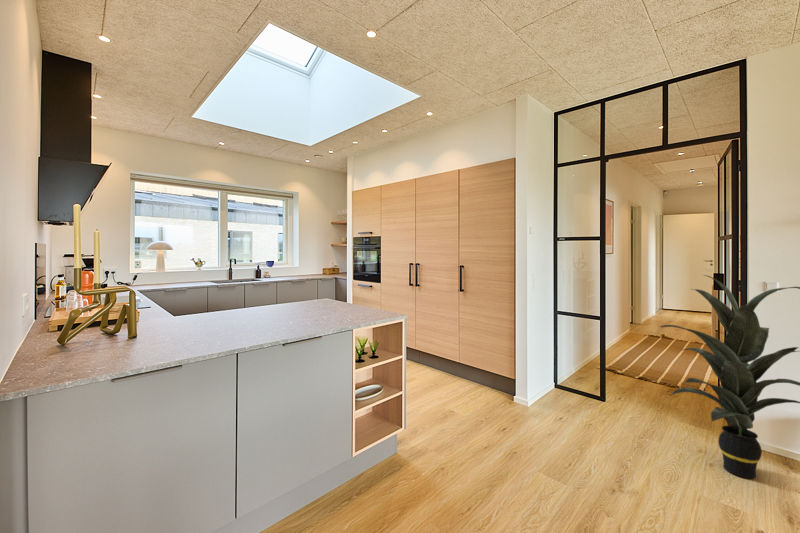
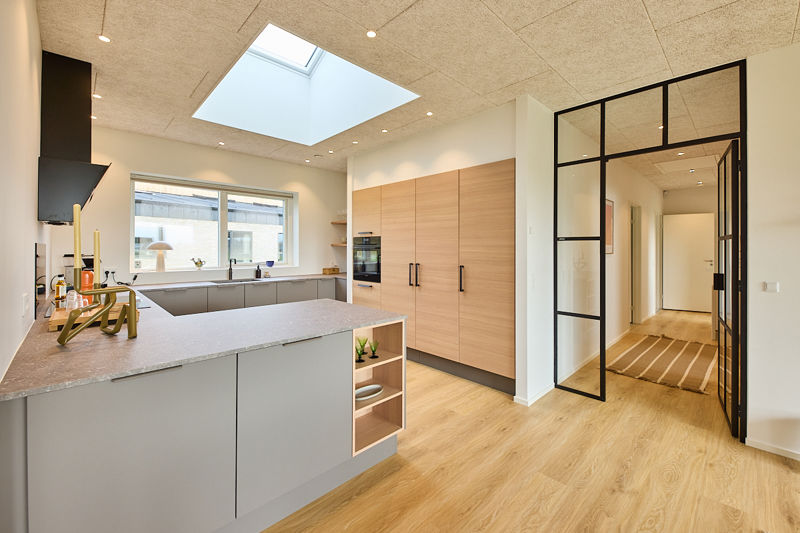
- indoor plant (729, 370)
